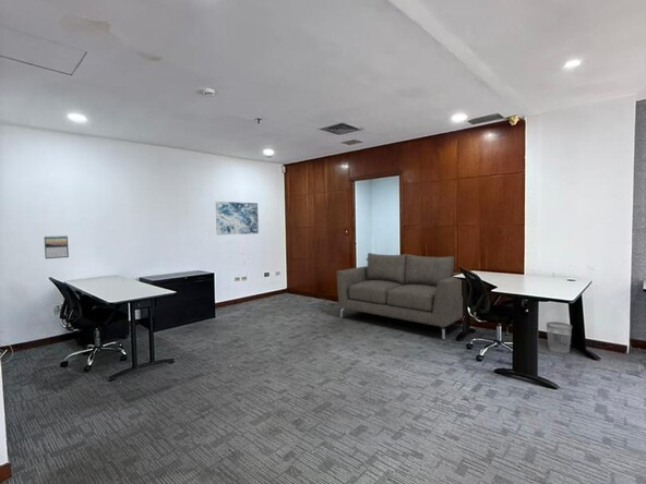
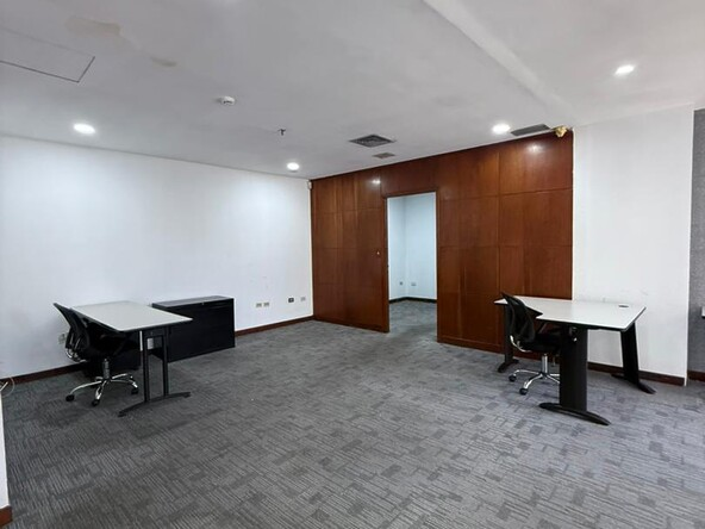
- wall art (238, 218)
- calendar (56, 246)
- wastebasket (558, 337)
- sofa (399, 288)
